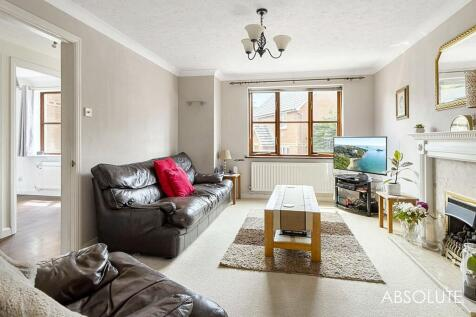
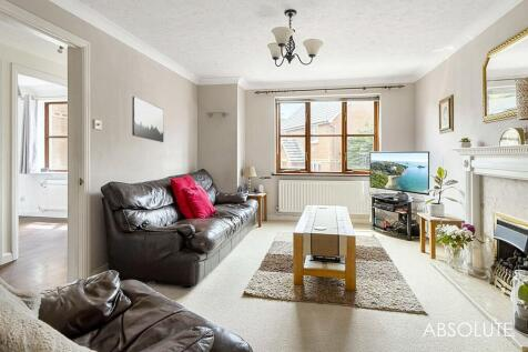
+ wall art (149, 121)
